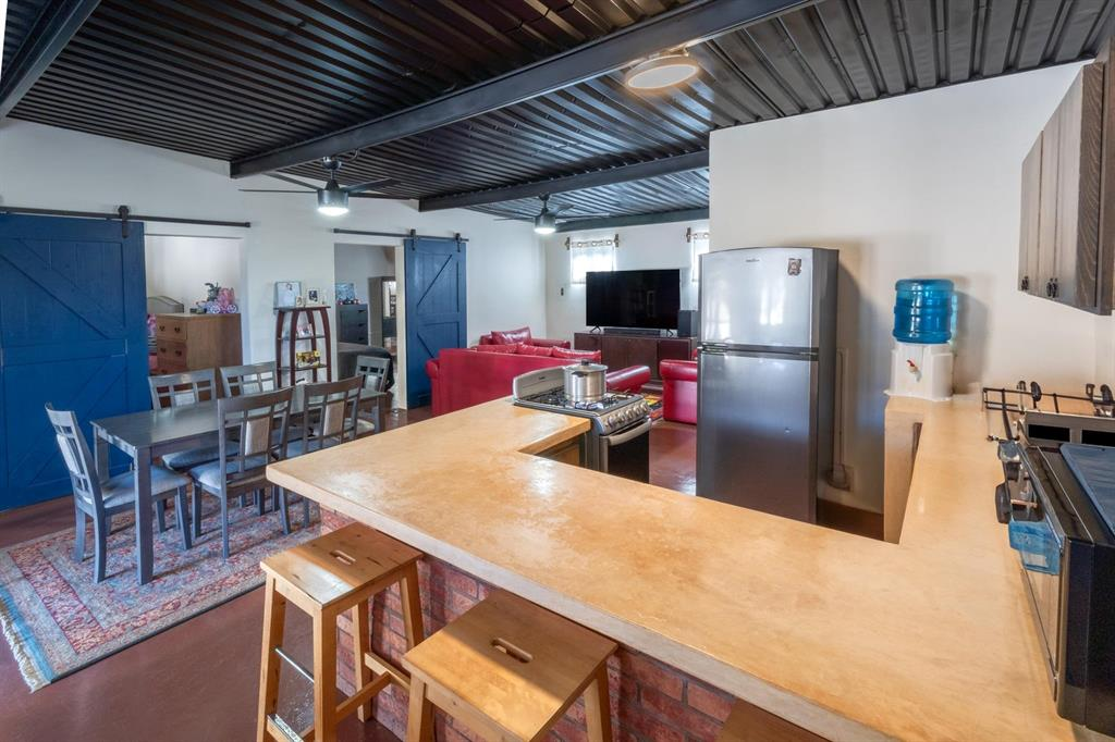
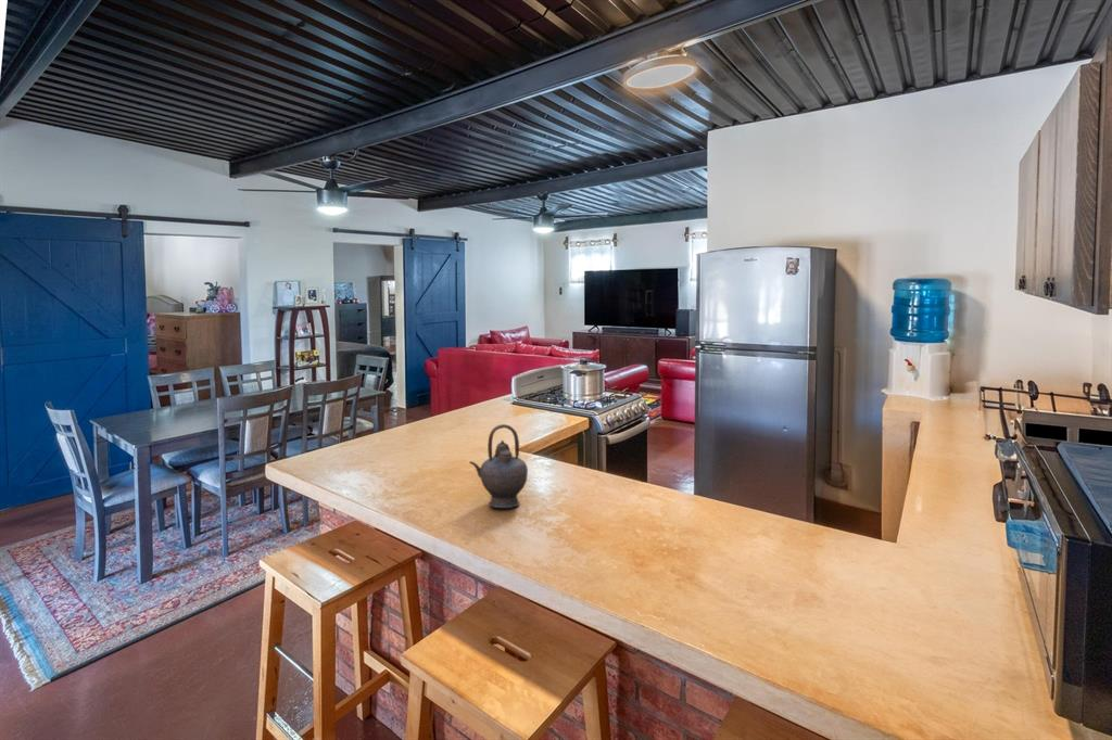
+ teapot (498, 464)
